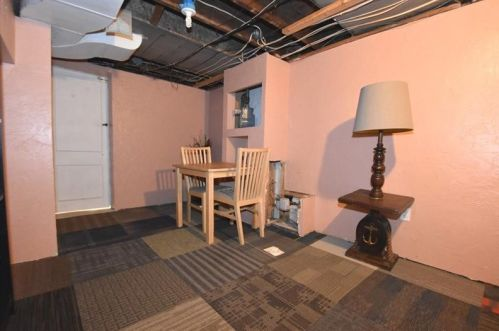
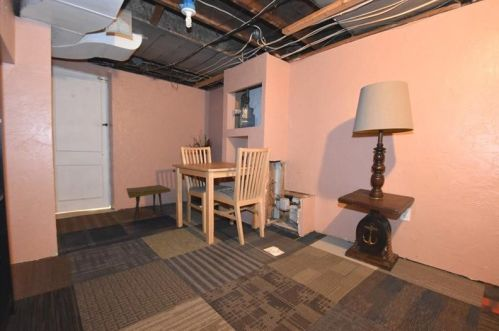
+ side table (153, 203)
